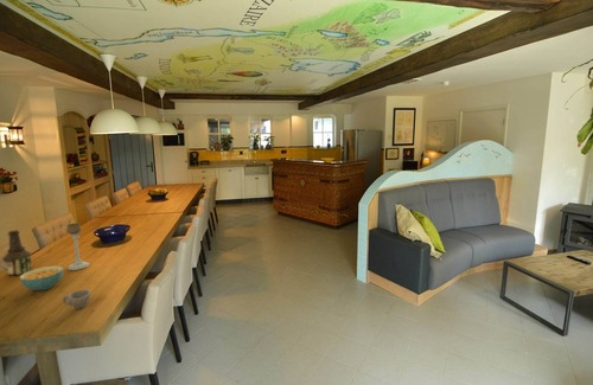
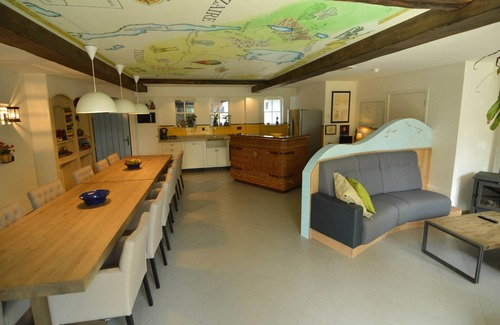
- candle holder (76, 245)
- cup (76, 300)
- bottle (15, 251)
- cereal bowl (43, 280)
